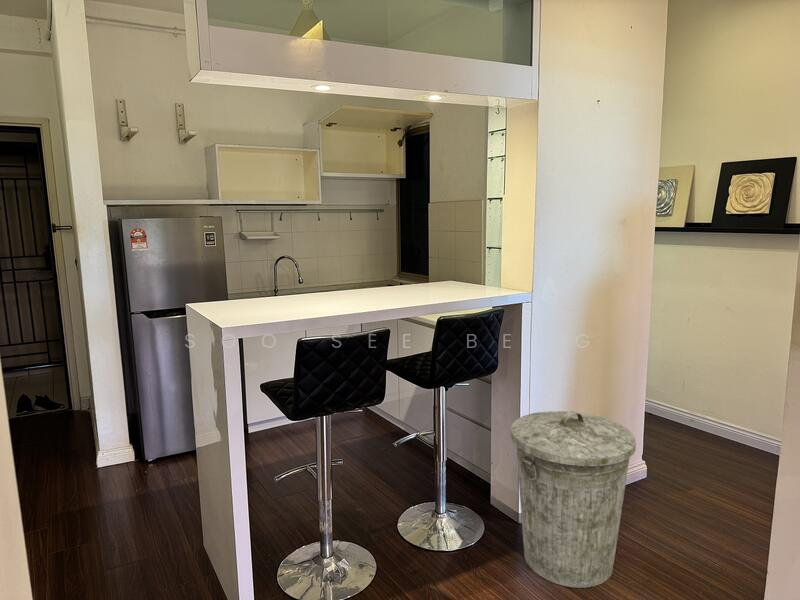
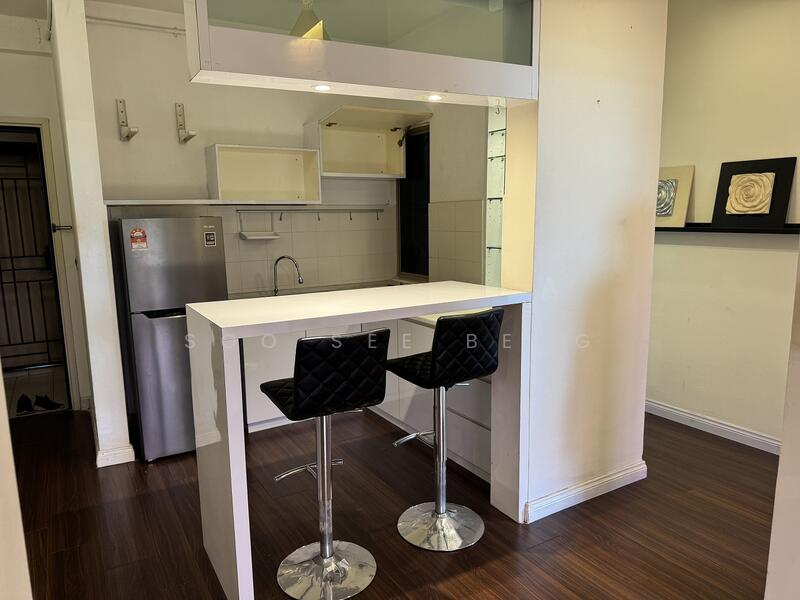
- trash can (569, 487)
